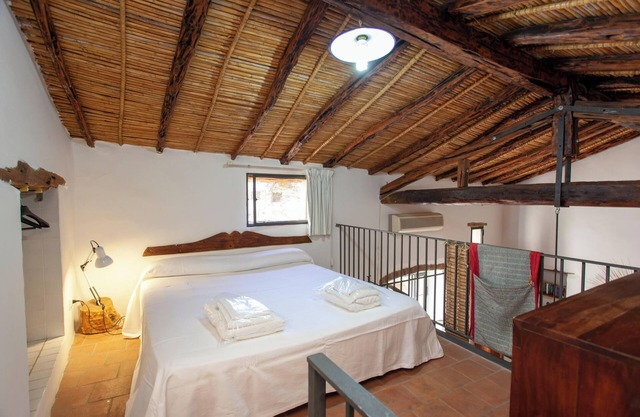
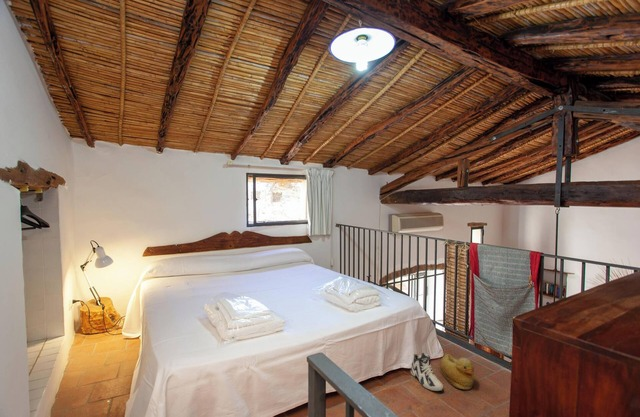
+ rubber duck (455, 364)
+ sneaker (426, 368)
